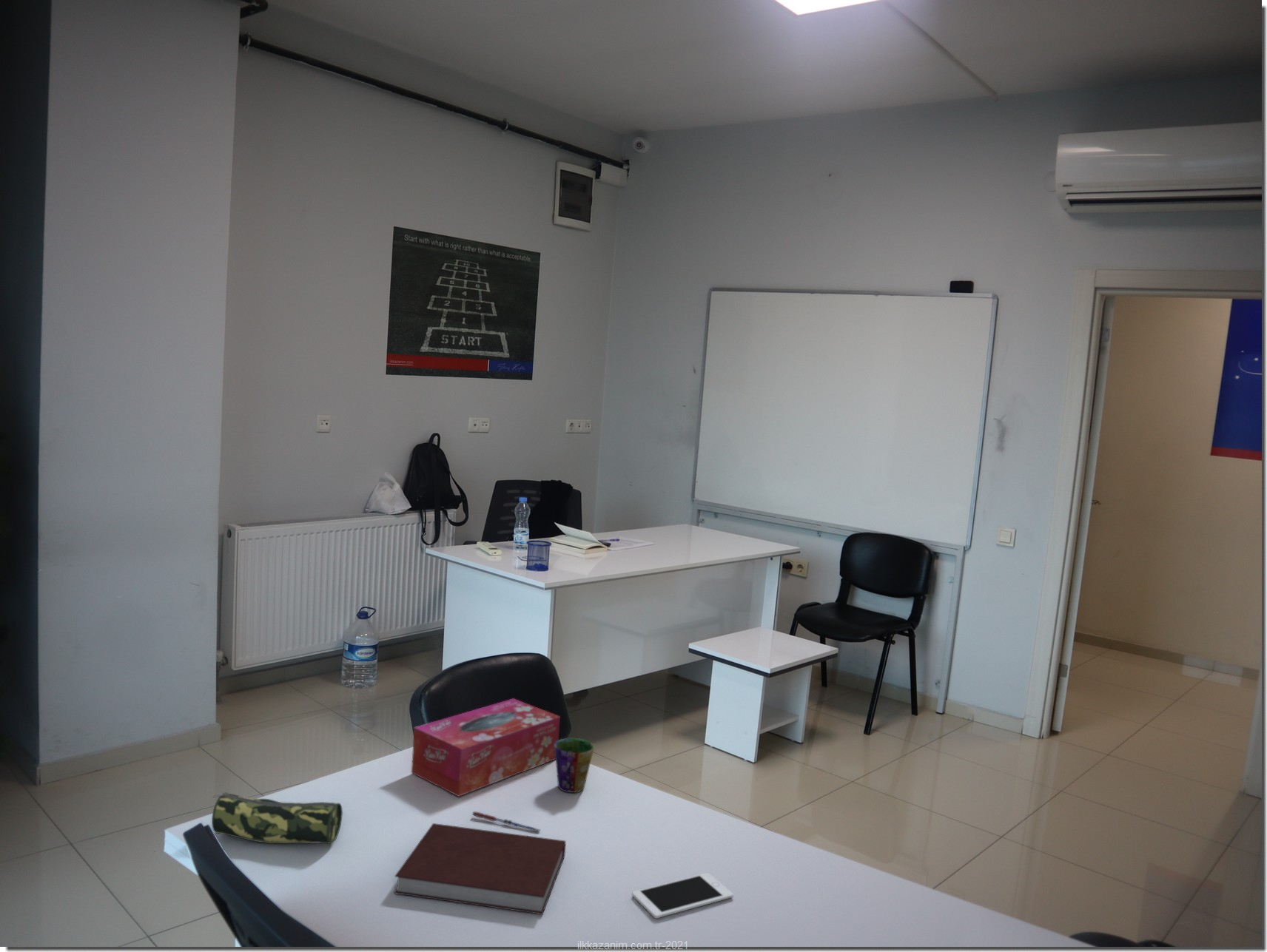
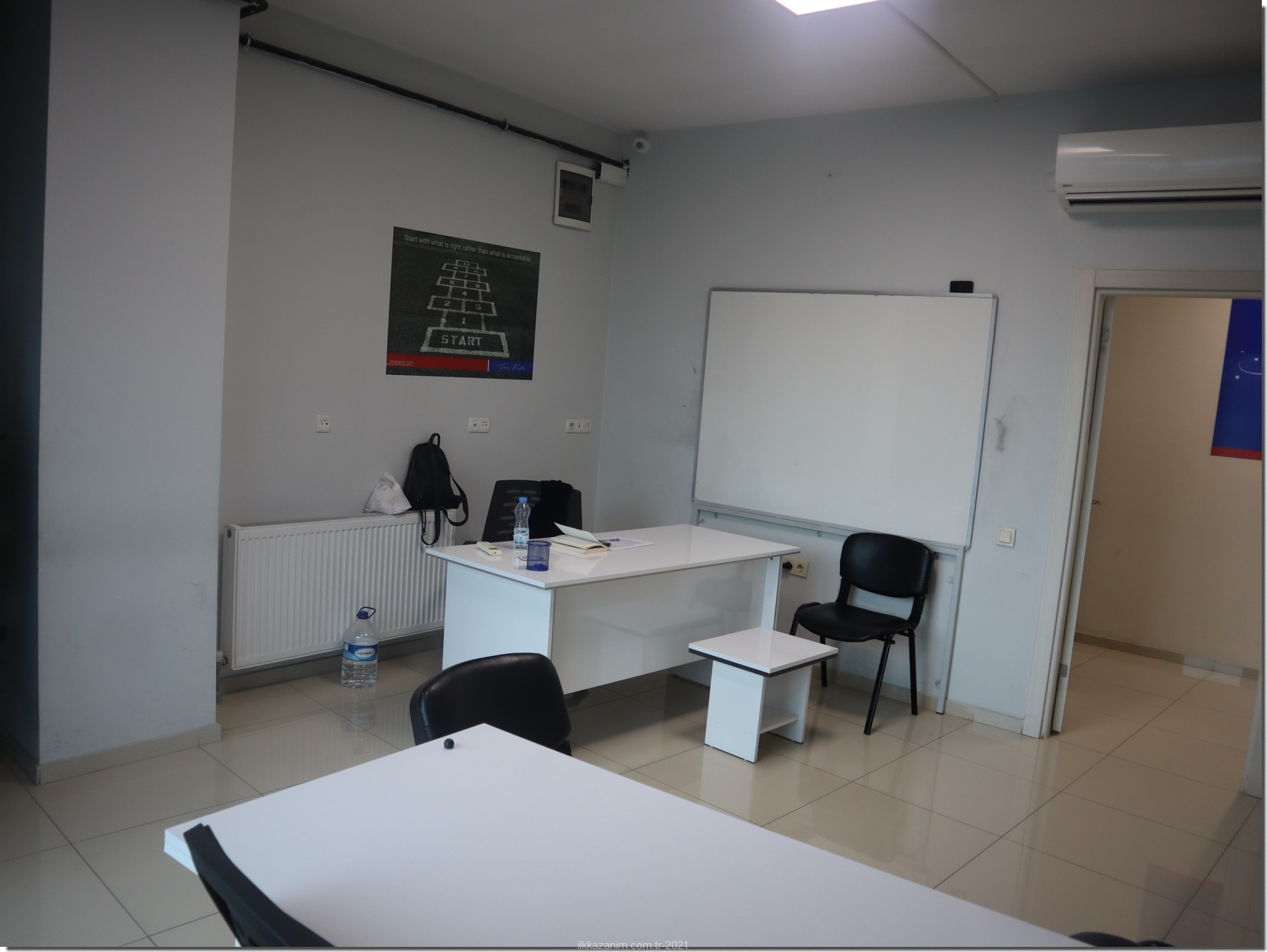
- tissue box (488, 743)
- pen (505, 821)
- notebook (484, 865)
- cell phone (682, 894)
- pencil case (275, 819)
- cup (571, 769)
